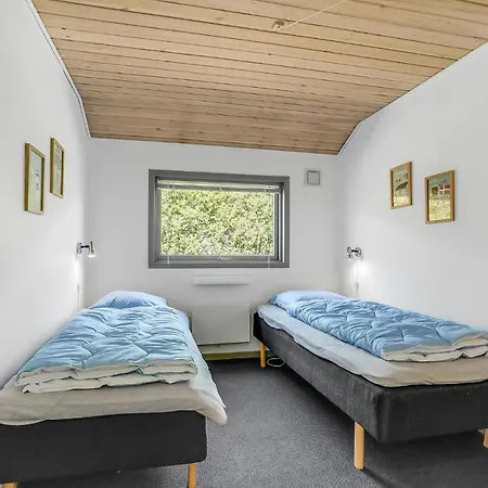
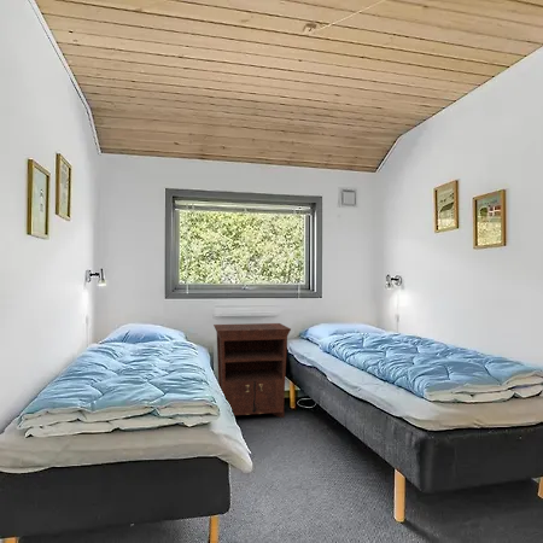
+ nightstand (250, 369)
